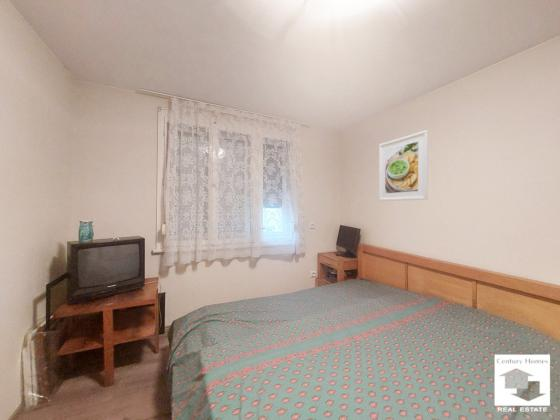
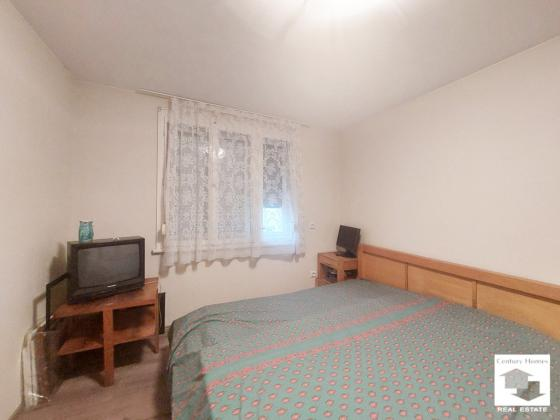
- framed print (400, 169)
